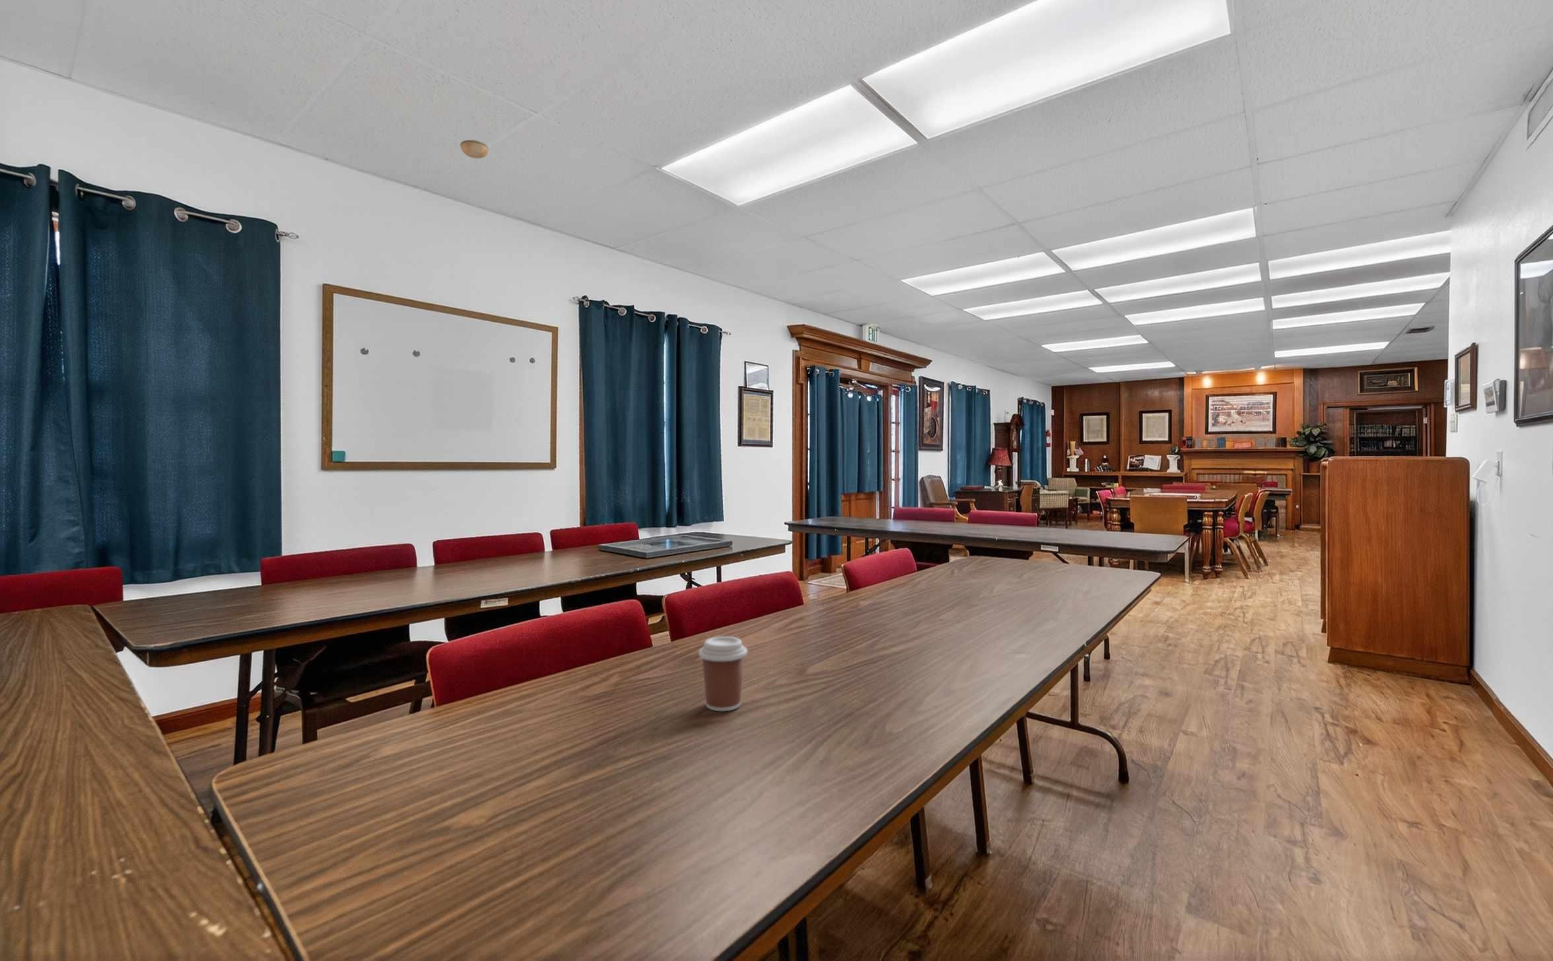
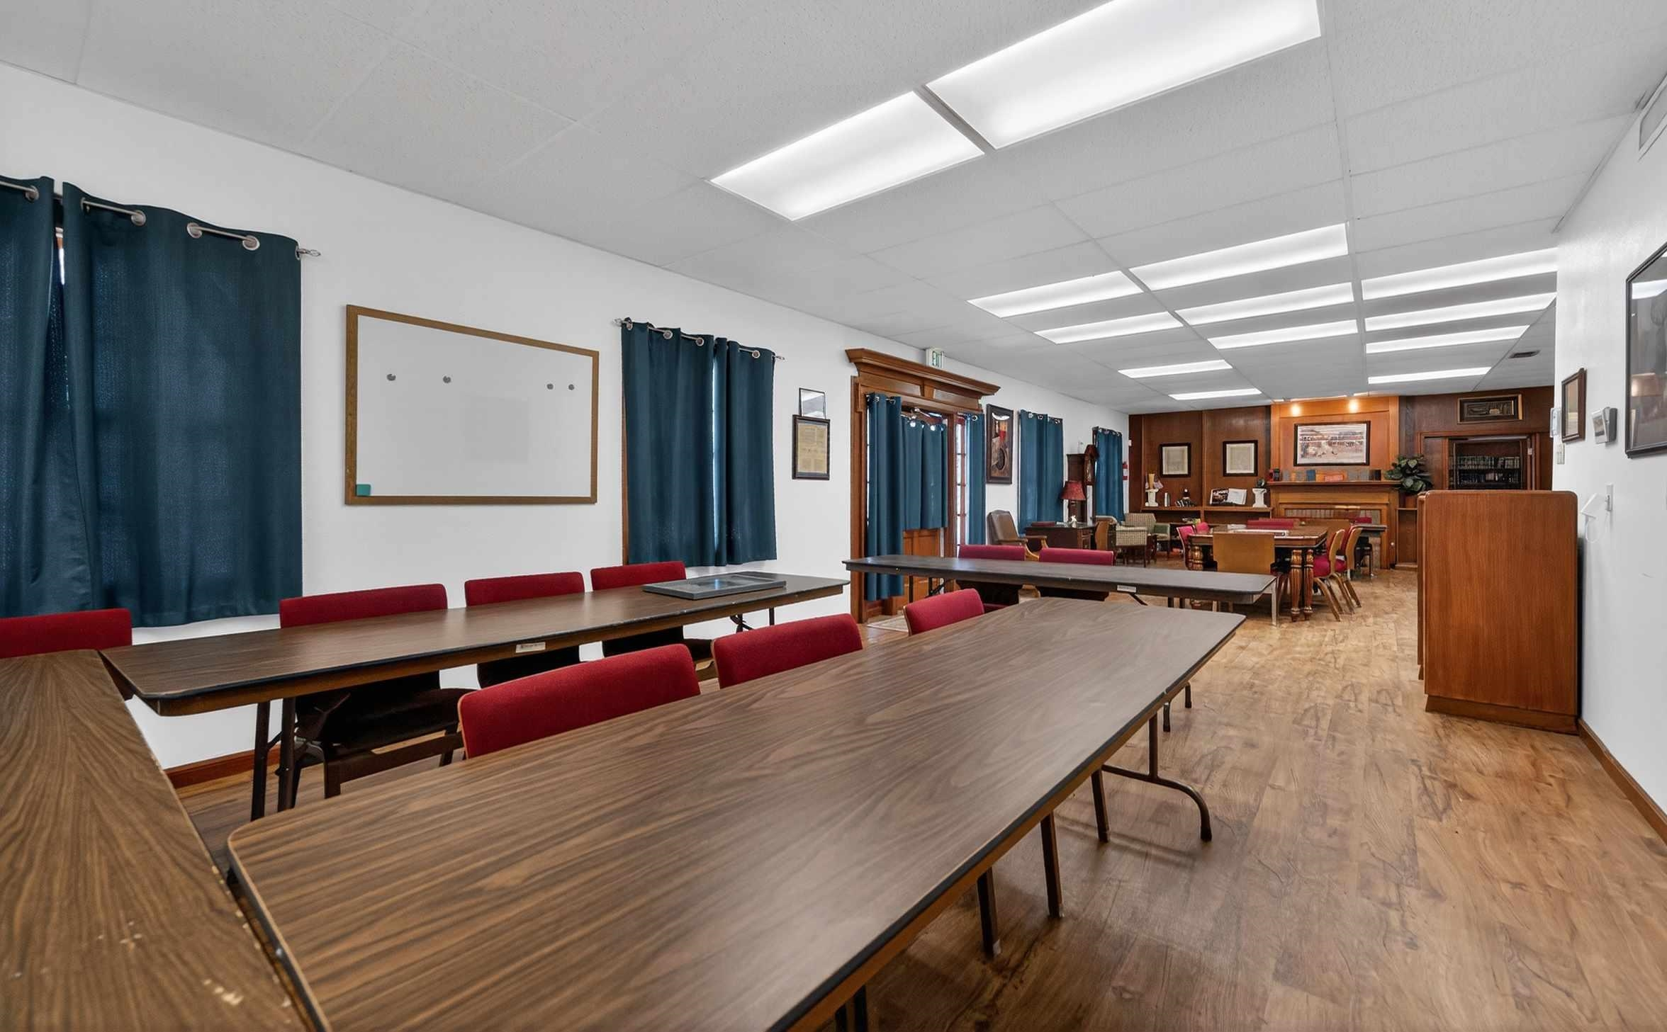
- coffee cup (723, 673)
- smoke detector (474, 149)
